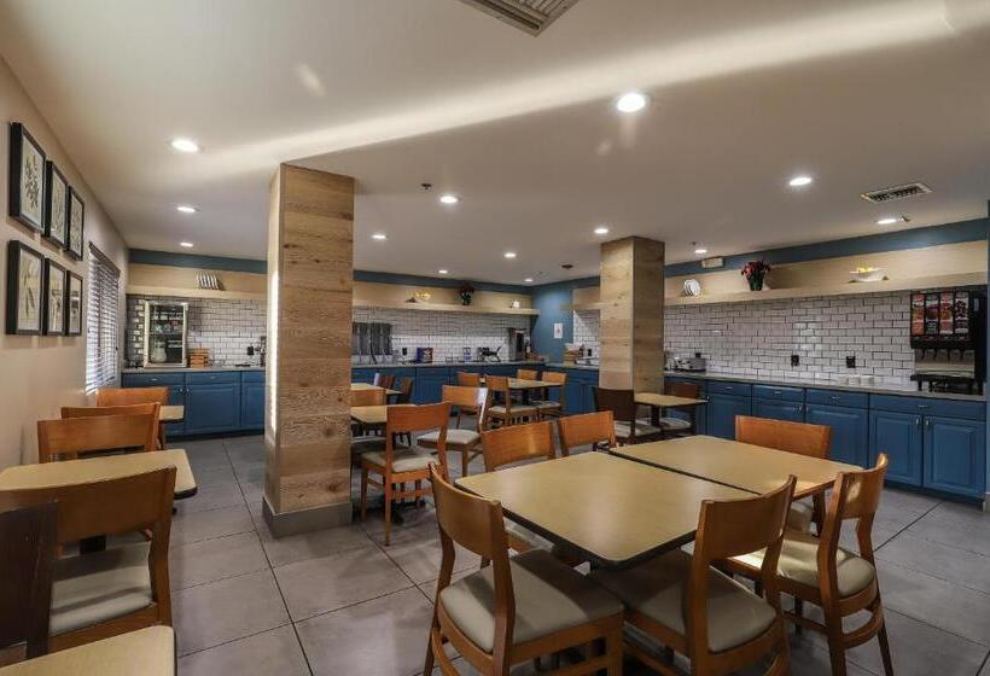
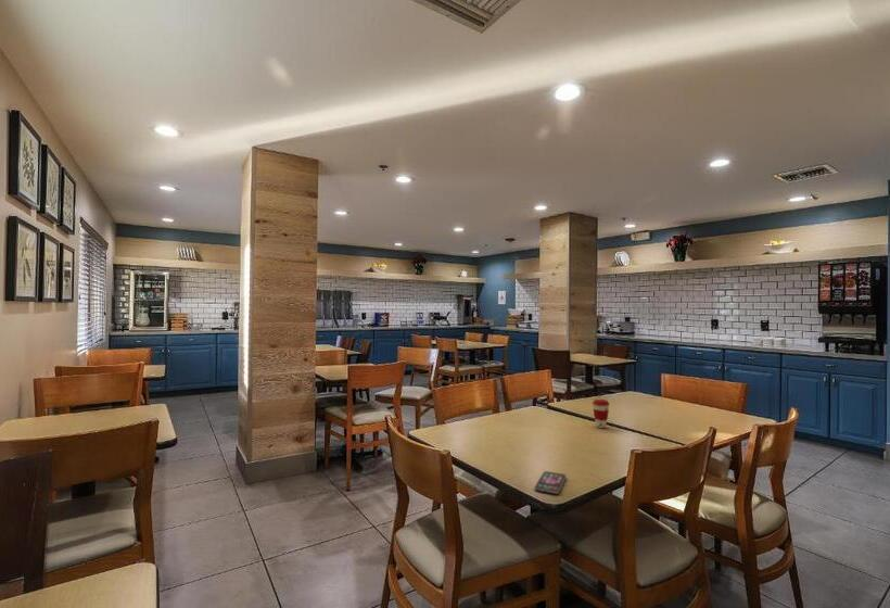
+ smartphone (550, 481)
+ coffee cup (600, 413)
